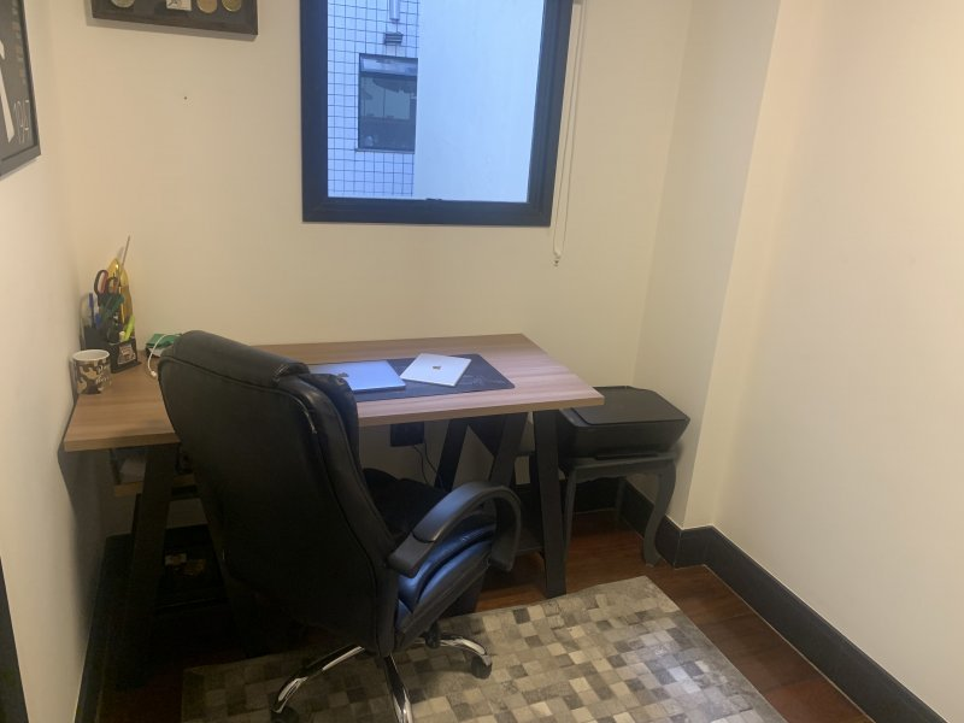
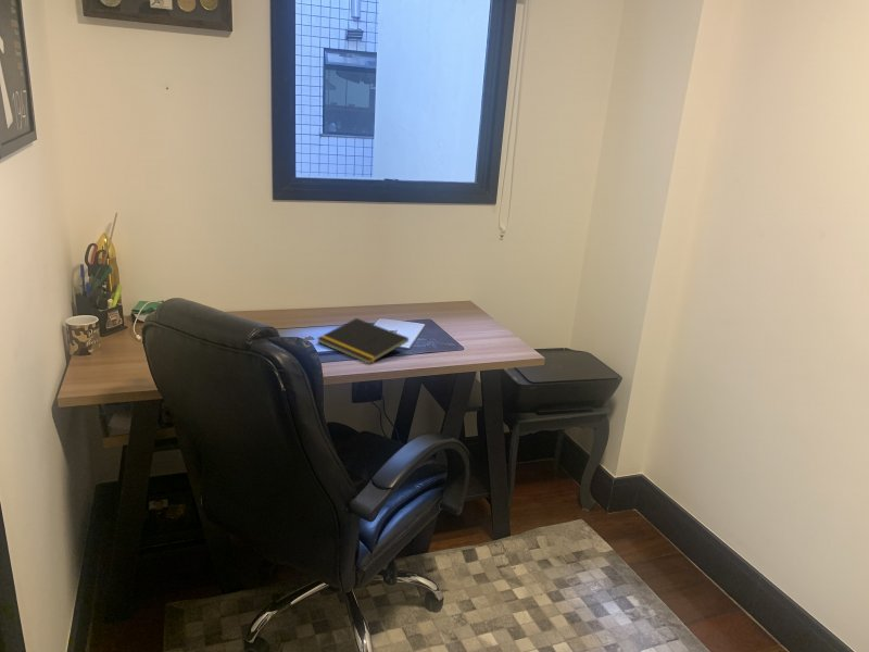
+ notepad (362, 339)
